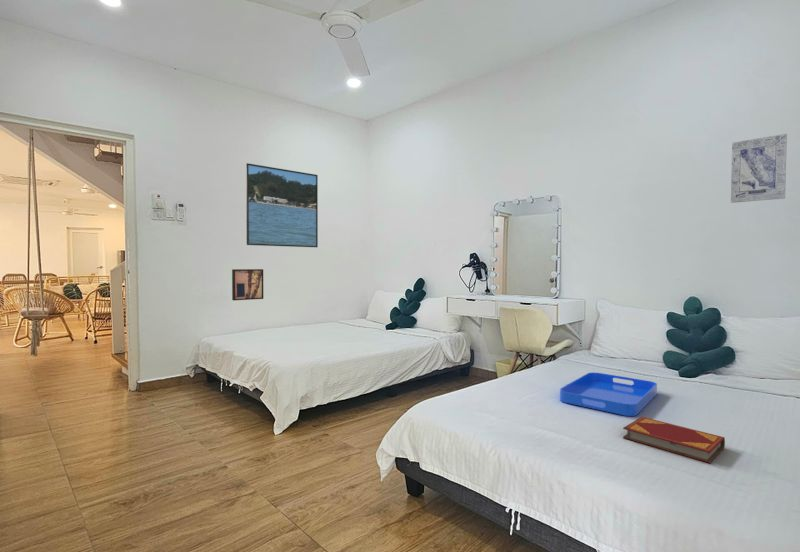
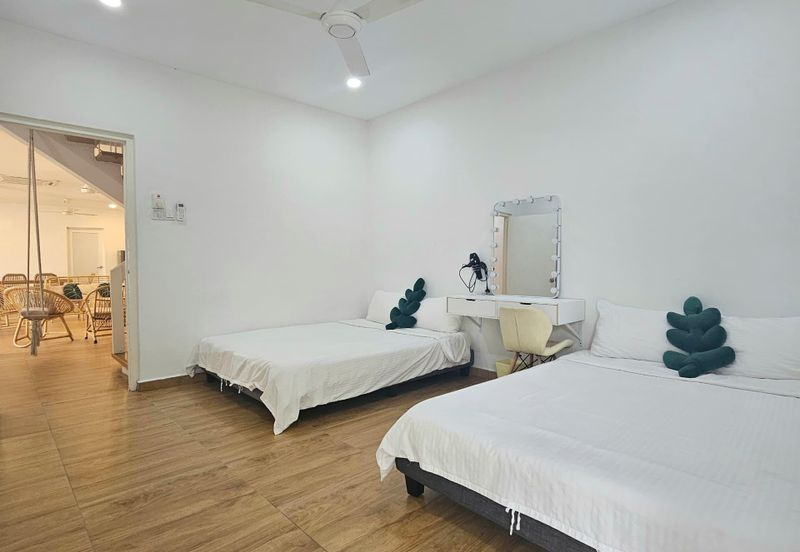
- wall art (757, 169)
- hardback book (672, 437)
- wall art (248, 284)
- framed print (284, 207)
- serving tray (609, 391)
